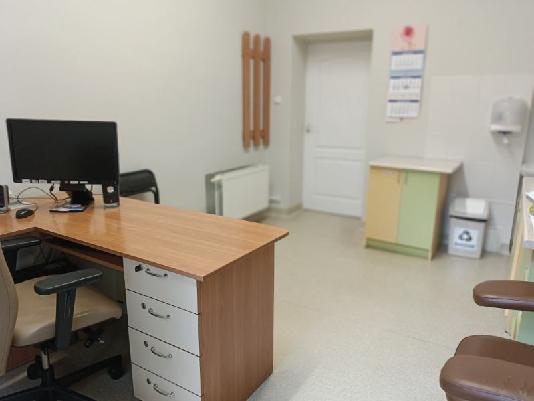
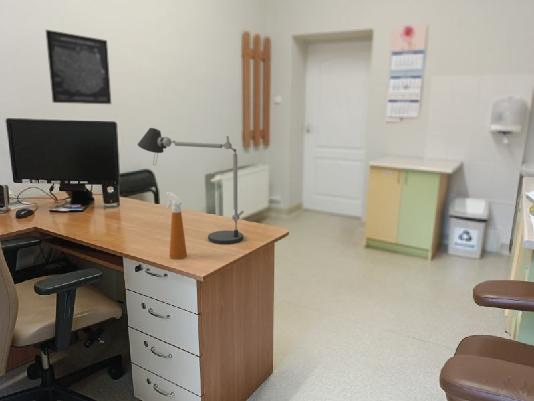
+ desk lamp (190, 146)
+ spray bottle (174, 224)
+ wall art (81, 70)
